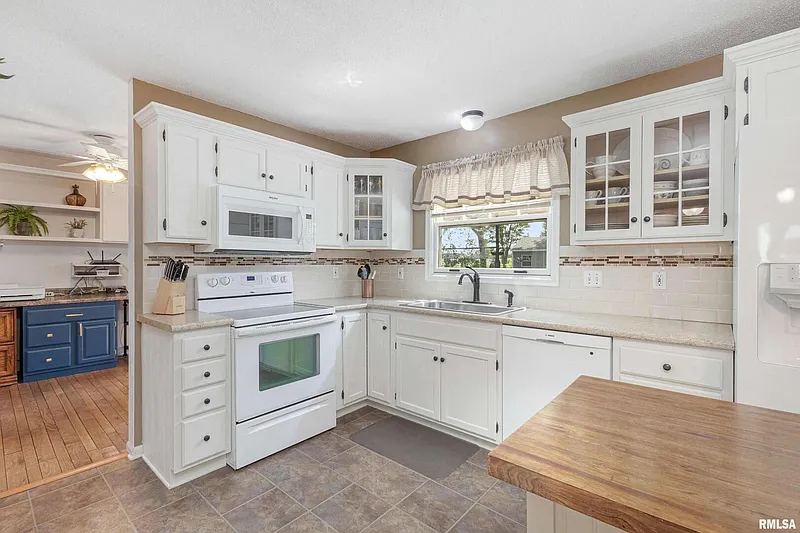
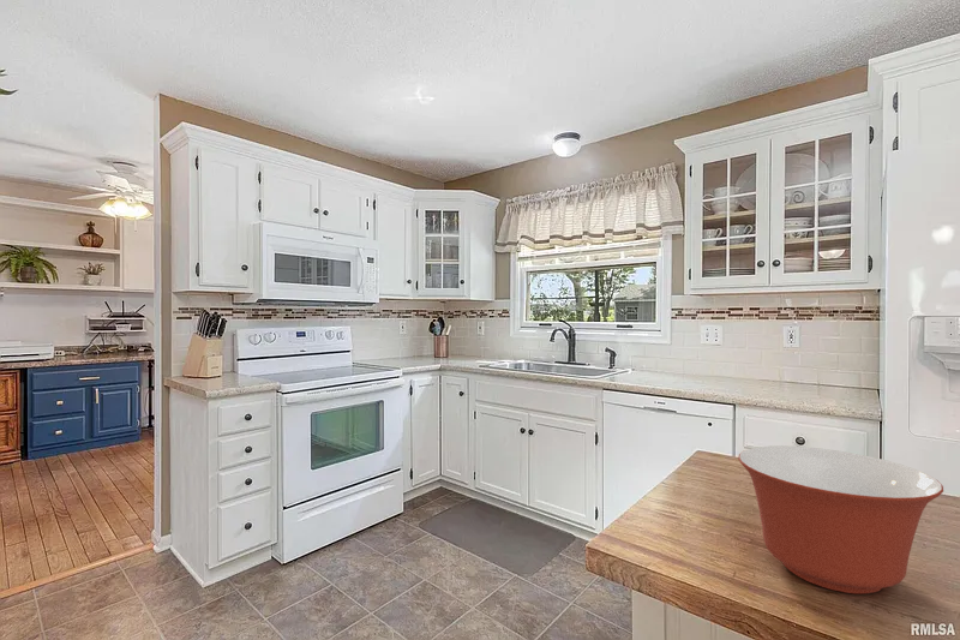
+ mixing bowl (829, 519)
